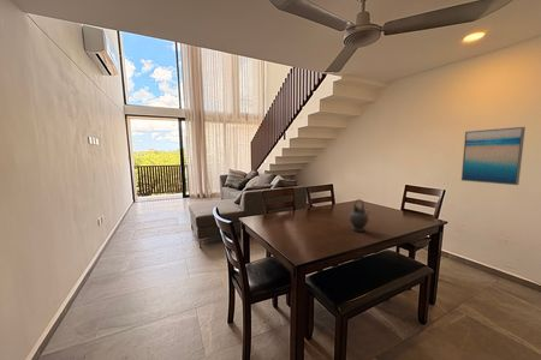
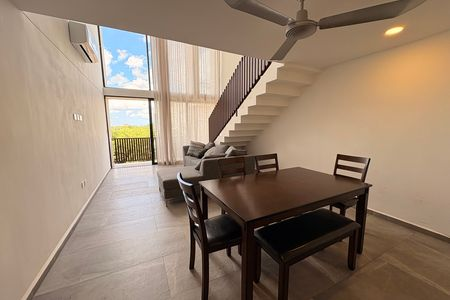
- wall art (489, 156)
- teapot (359, 214)
